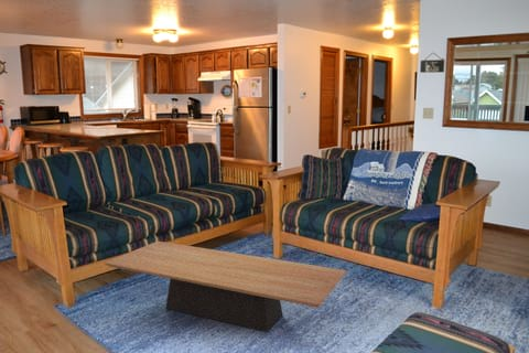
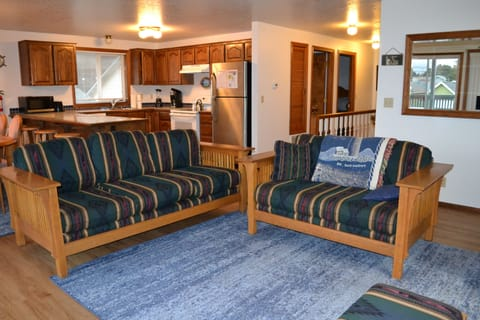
- coffee table (223, 289)
